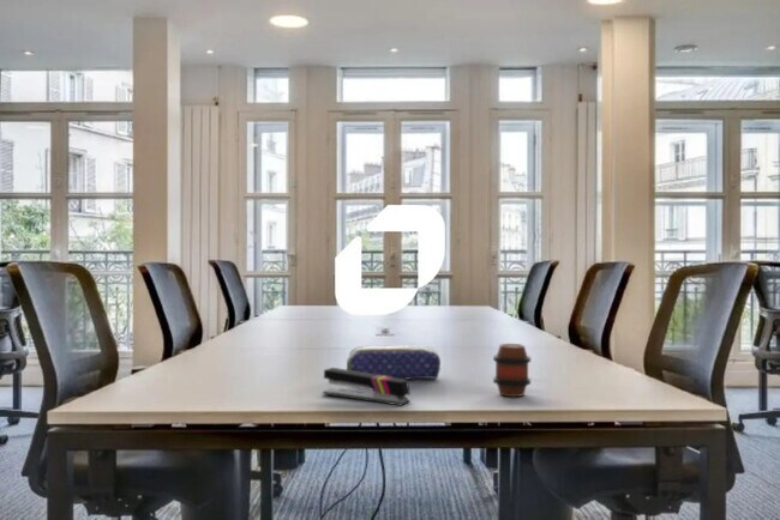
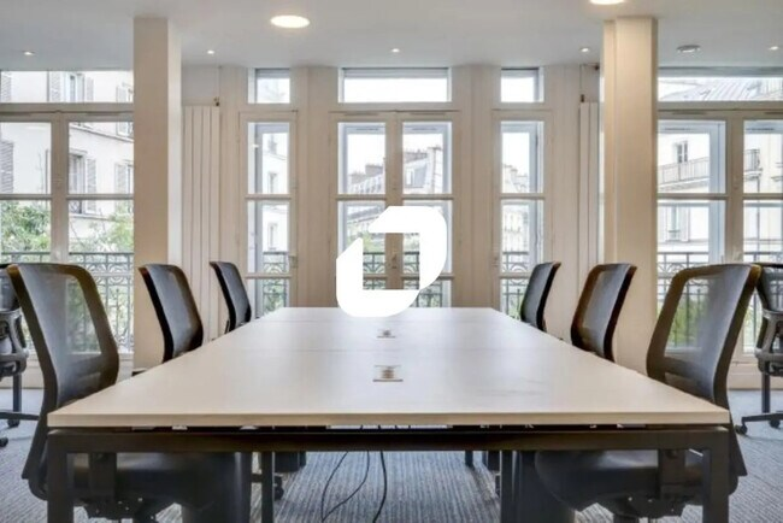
- stapler (365, 385)
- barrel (511, 369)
- pencil case (392, 362)
